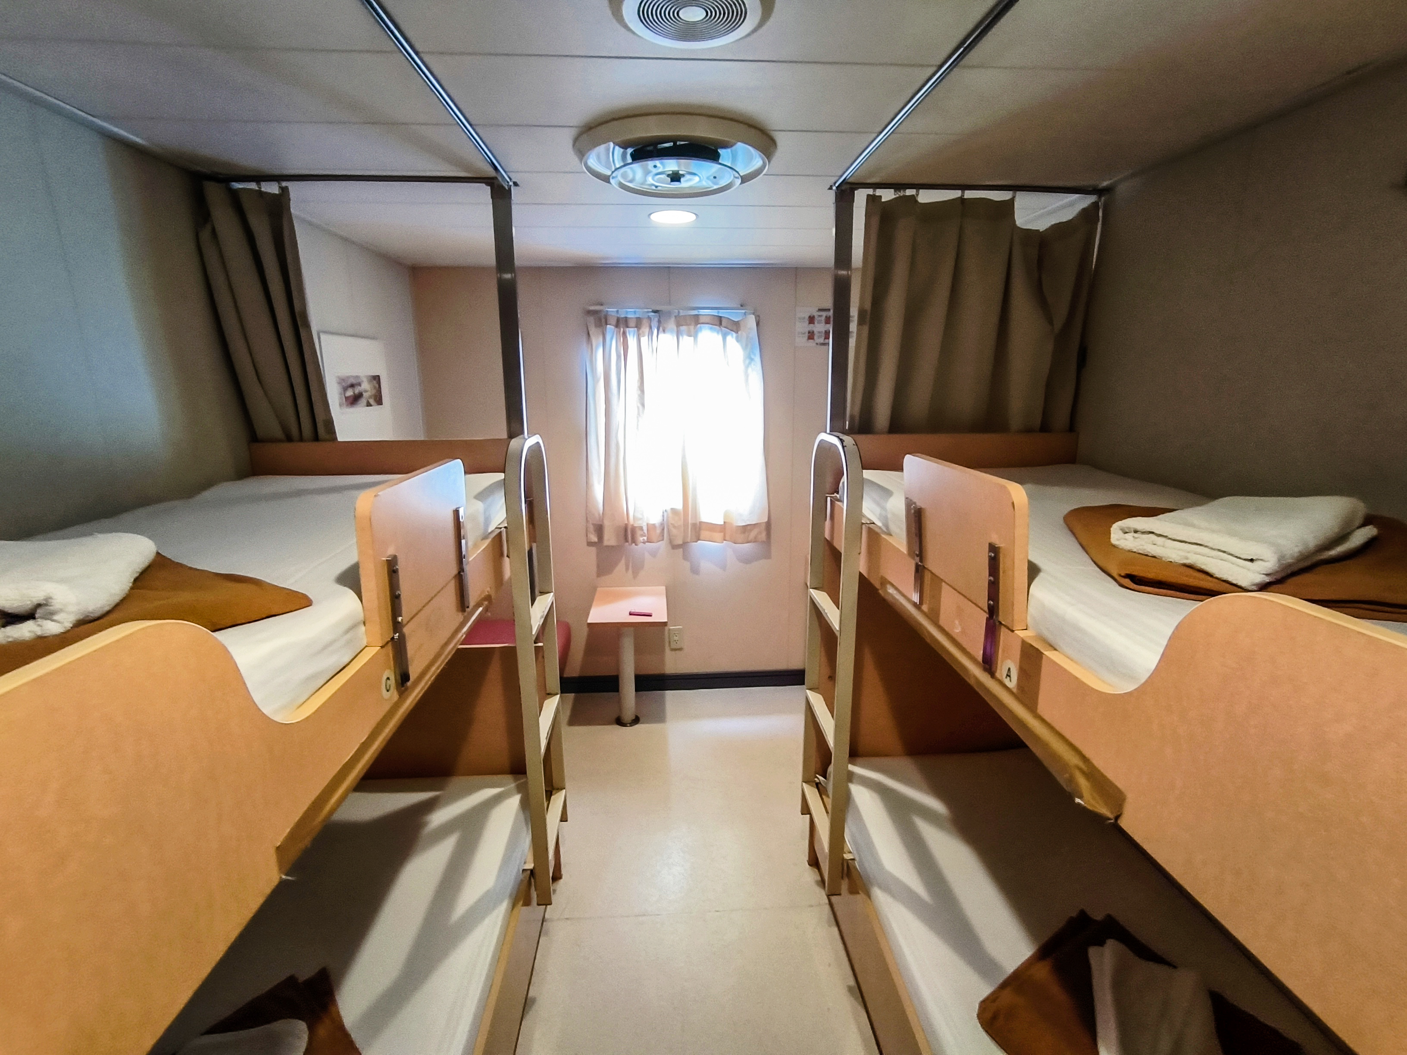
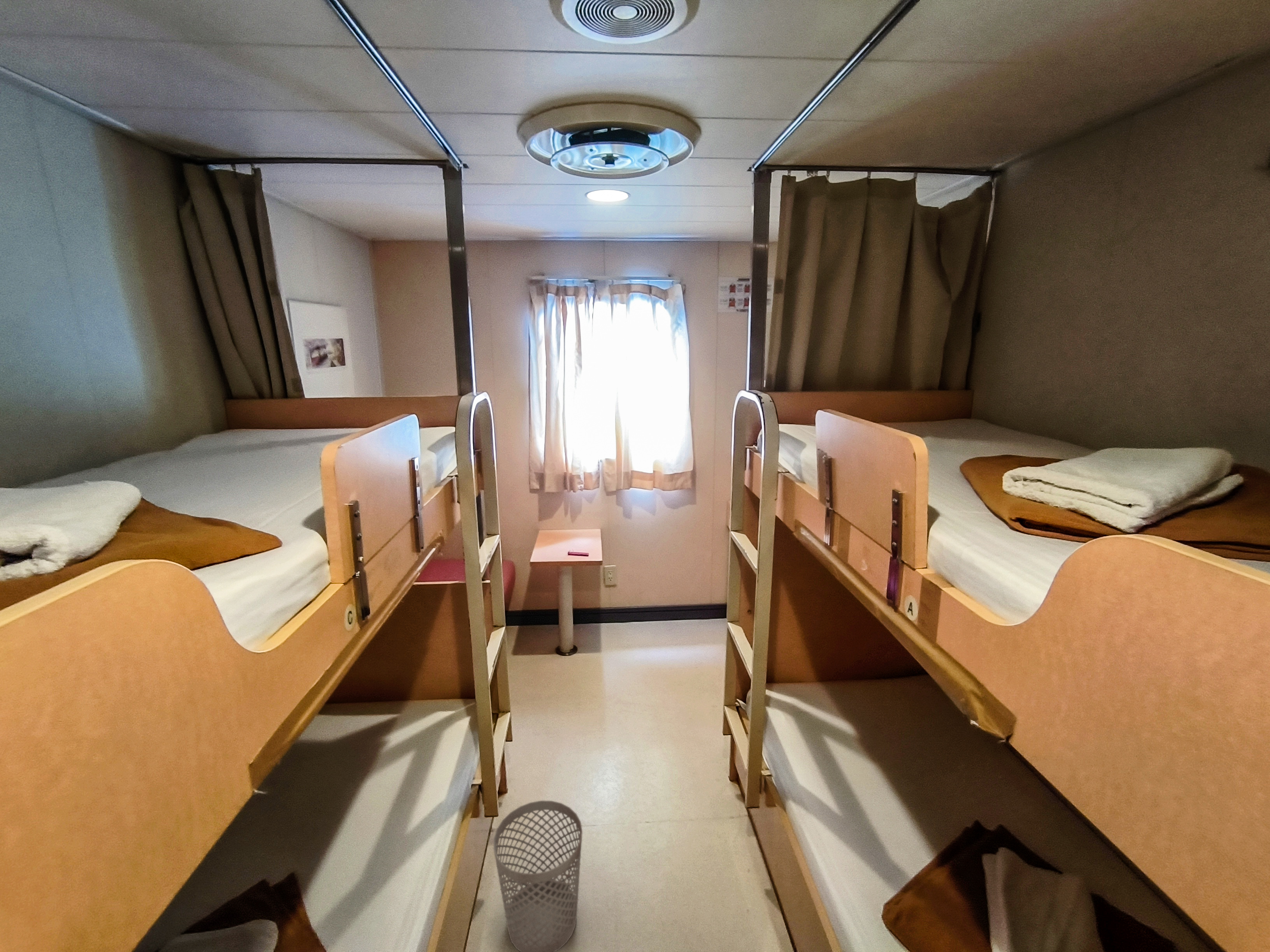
+ wastebasket (540, 879)
